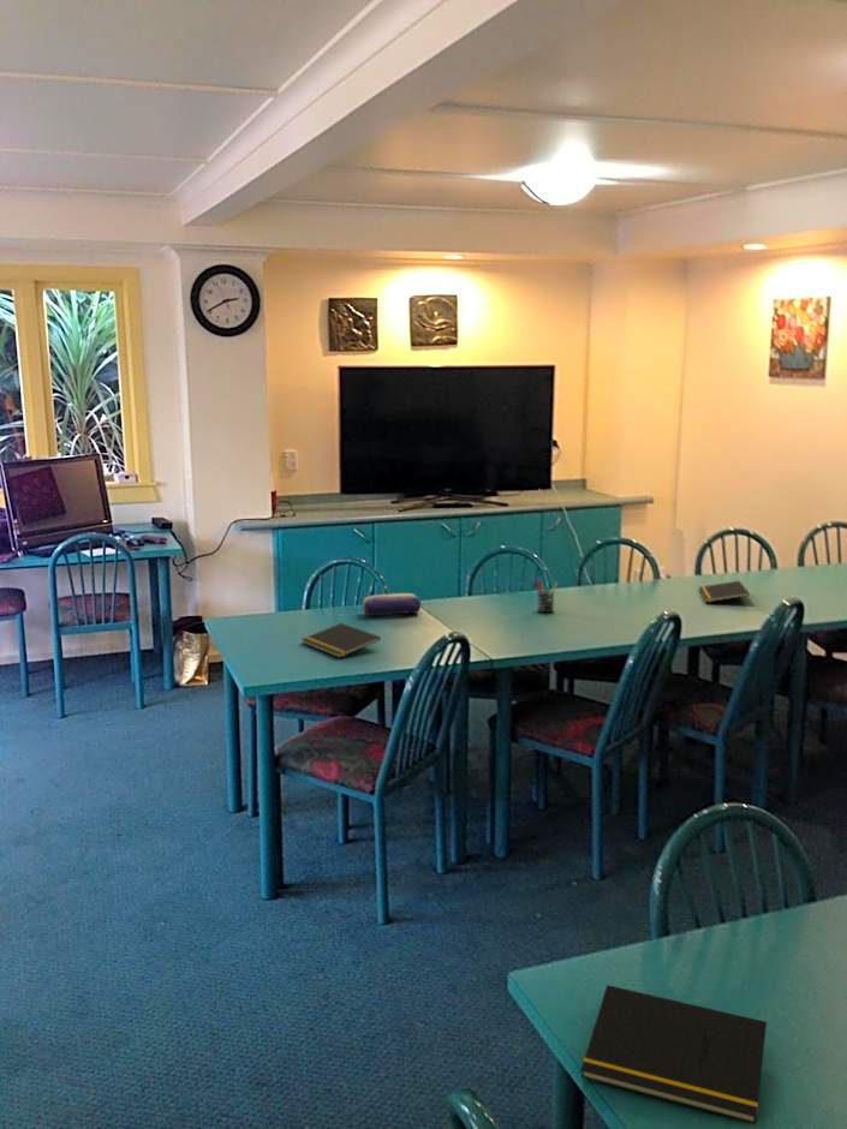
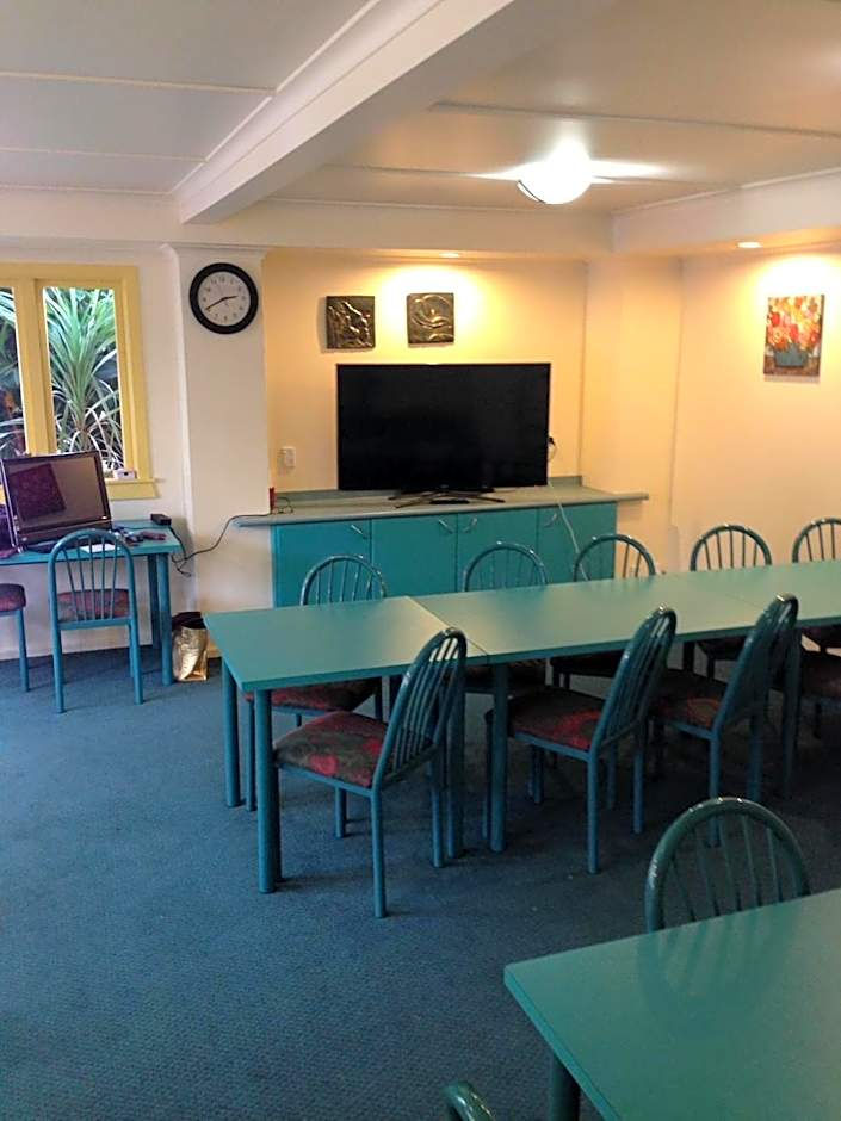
- pencil case (392, 604)
- notepad (675, 1049)
- pen holder (544, 595)
- notepad (340, 639)
- notepad (722, 591)
